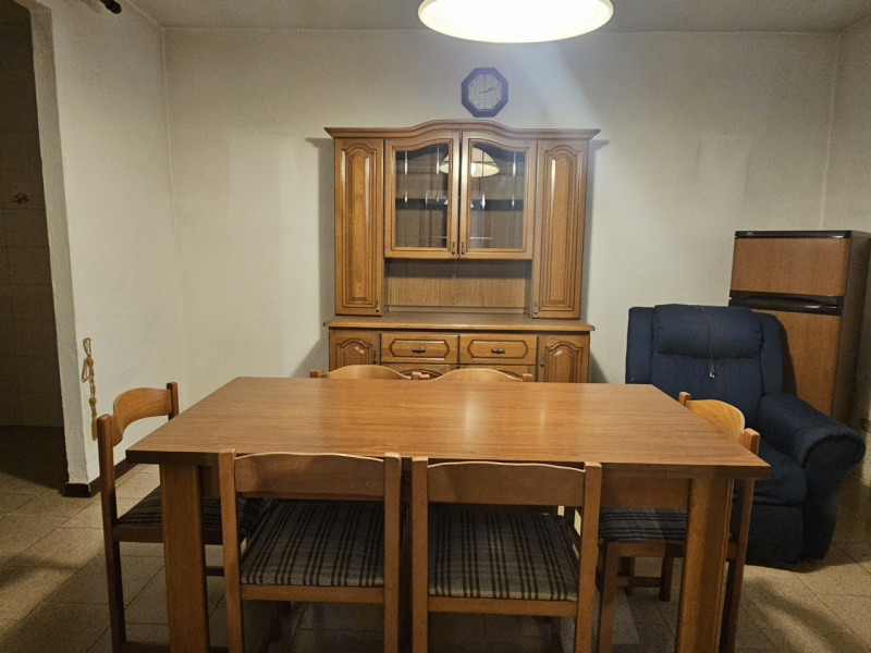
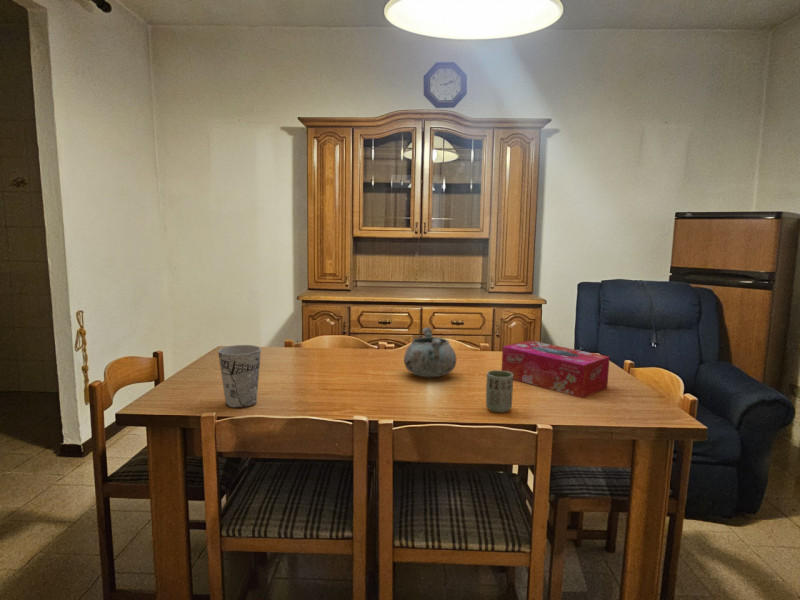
+ decorative bowl (430, 353)
+ cup (240, 376)
+ cup (499, 391)
+ tissue box (553, 366)
